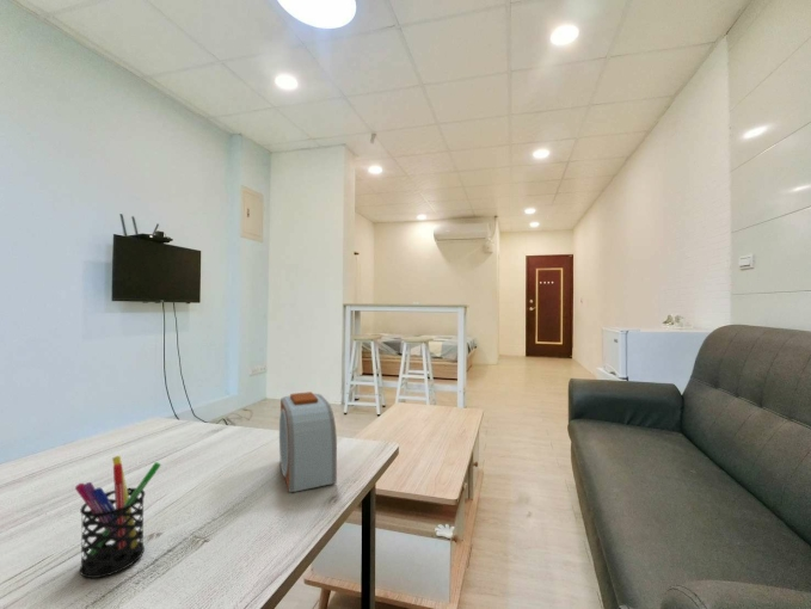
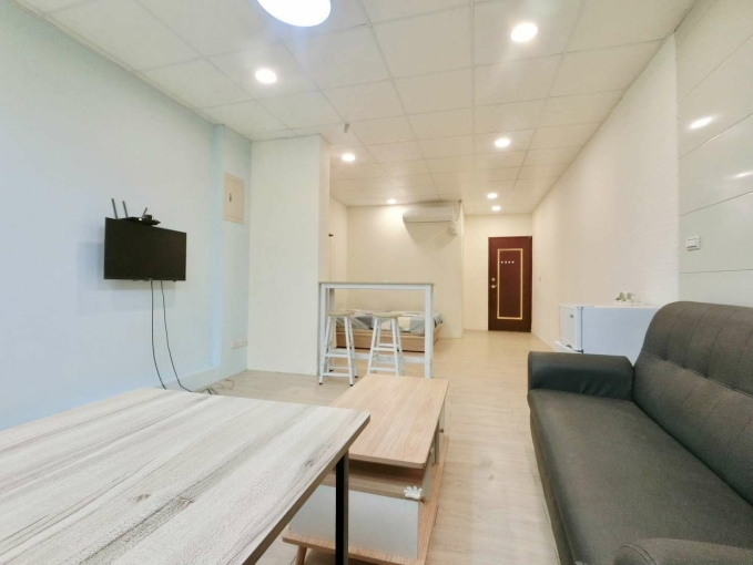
- pen holder (121, 506)
- alarm clock (305, 435)
